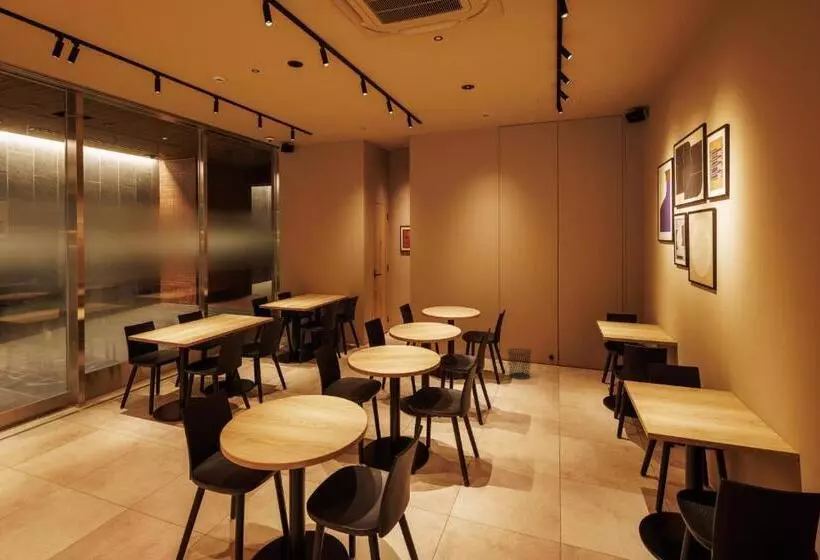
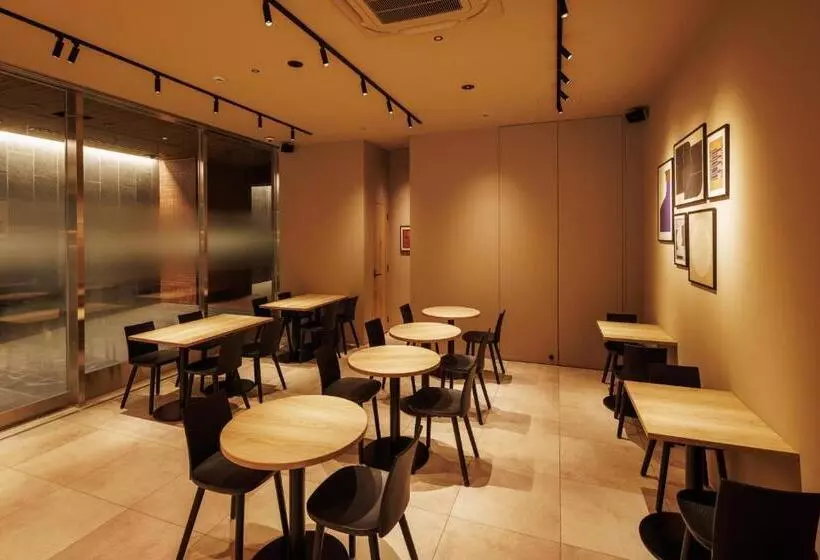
- waste bin (519, 363)
